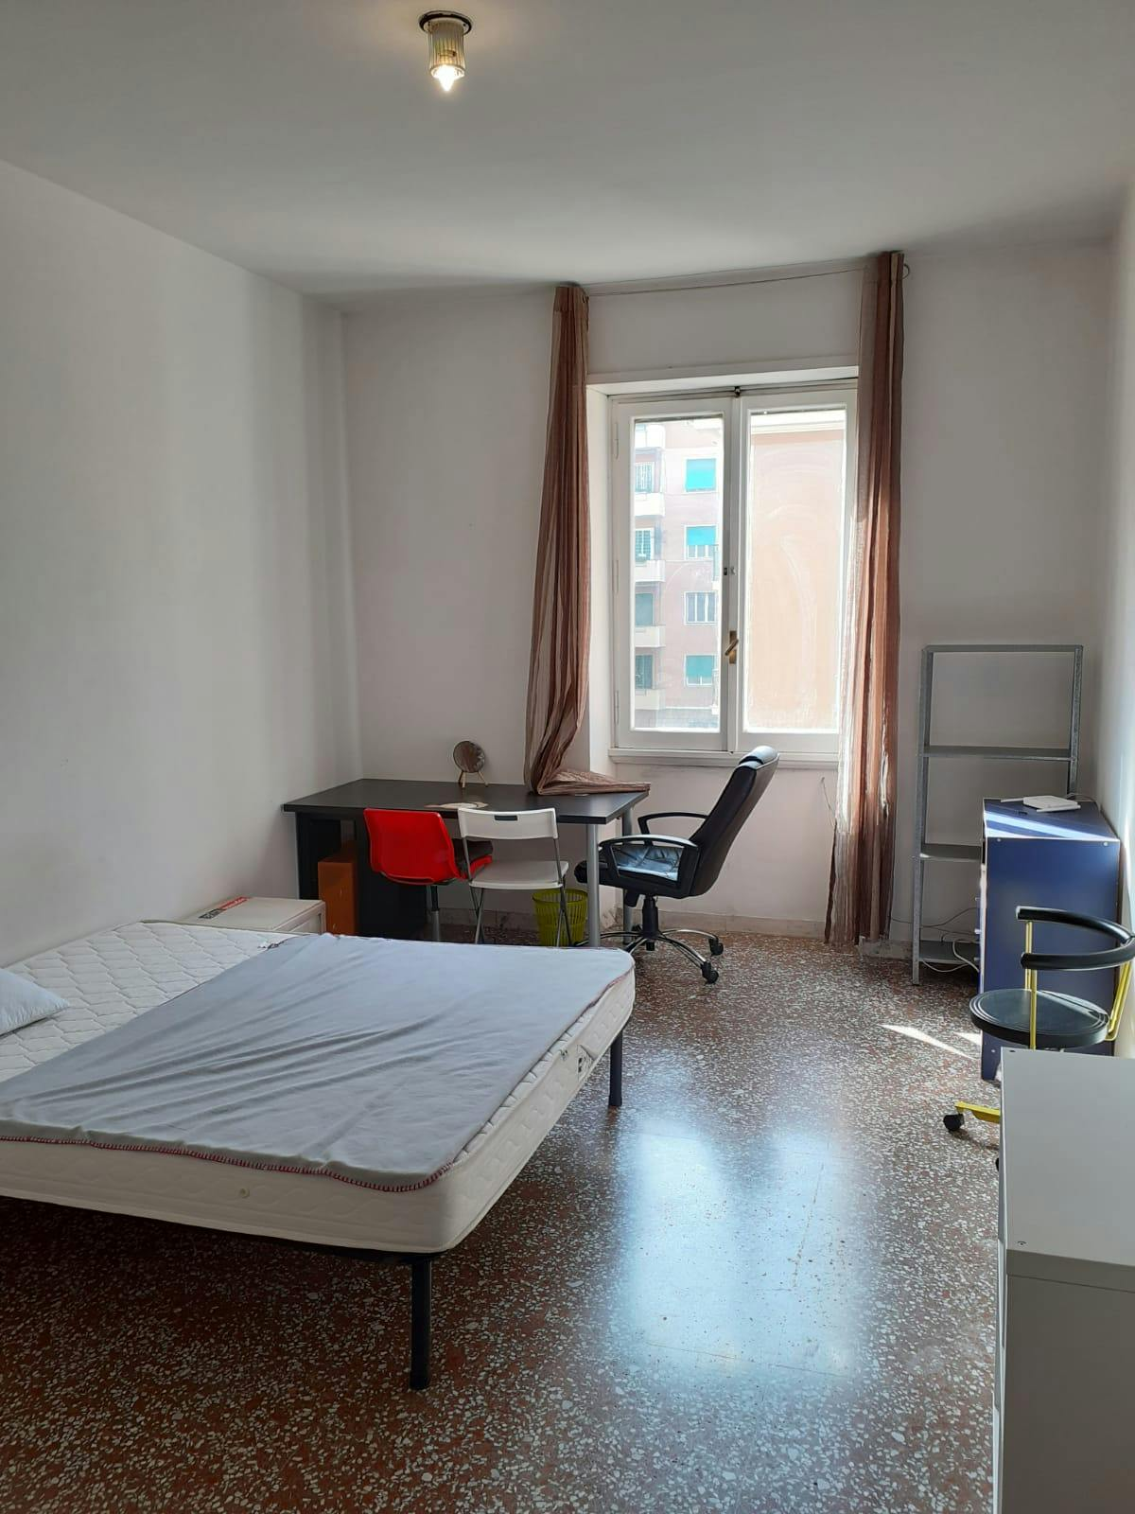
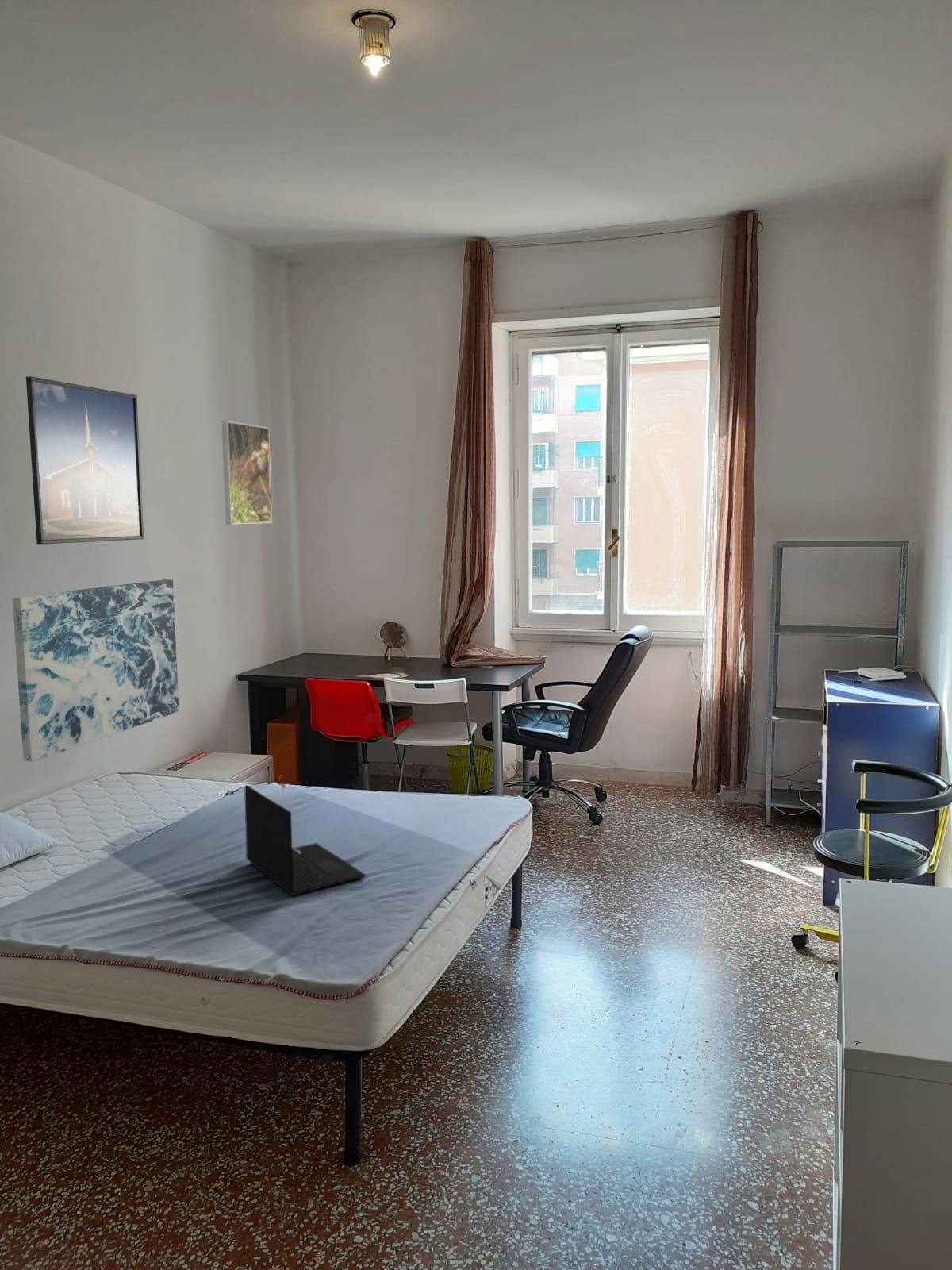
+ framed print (90, 464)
+ wall art (105, 661)
+ laptop (291, 830)
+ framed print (248, 474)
